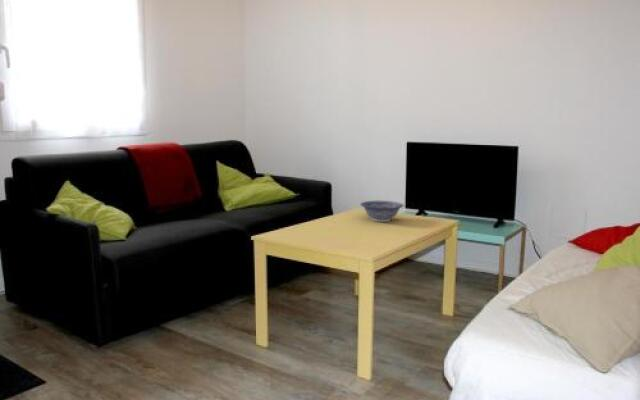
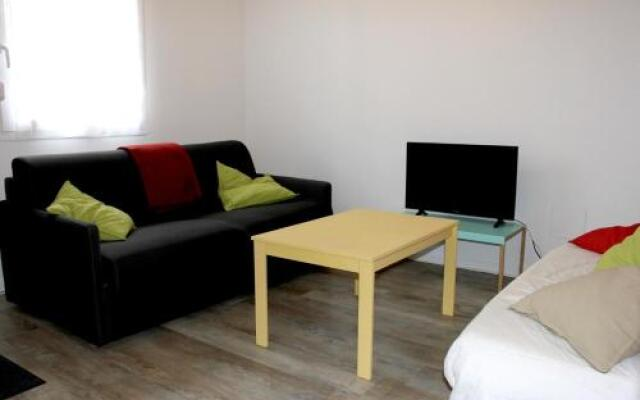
- decorative bowl (381, 212)
